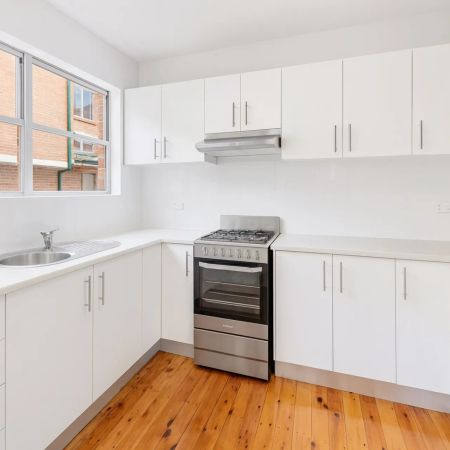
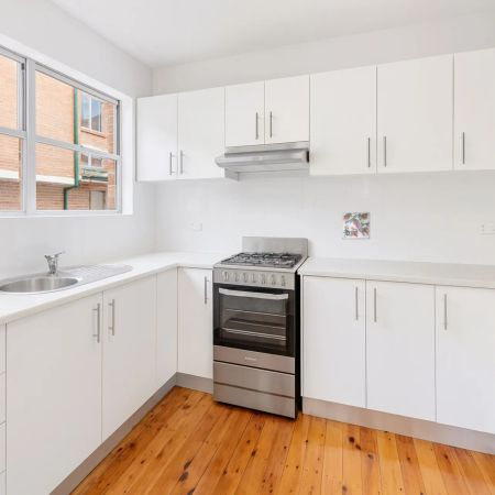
+ decorative tile (355, 226)
